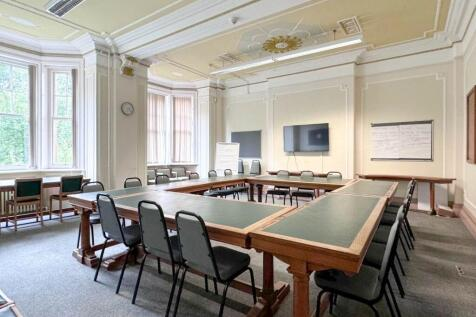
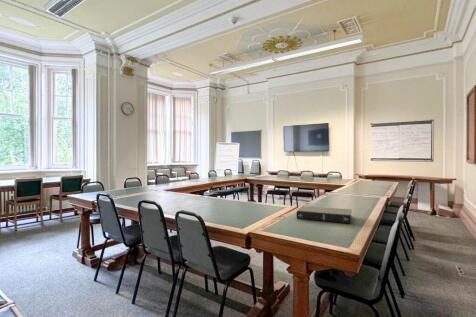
+ book (324, 213)
